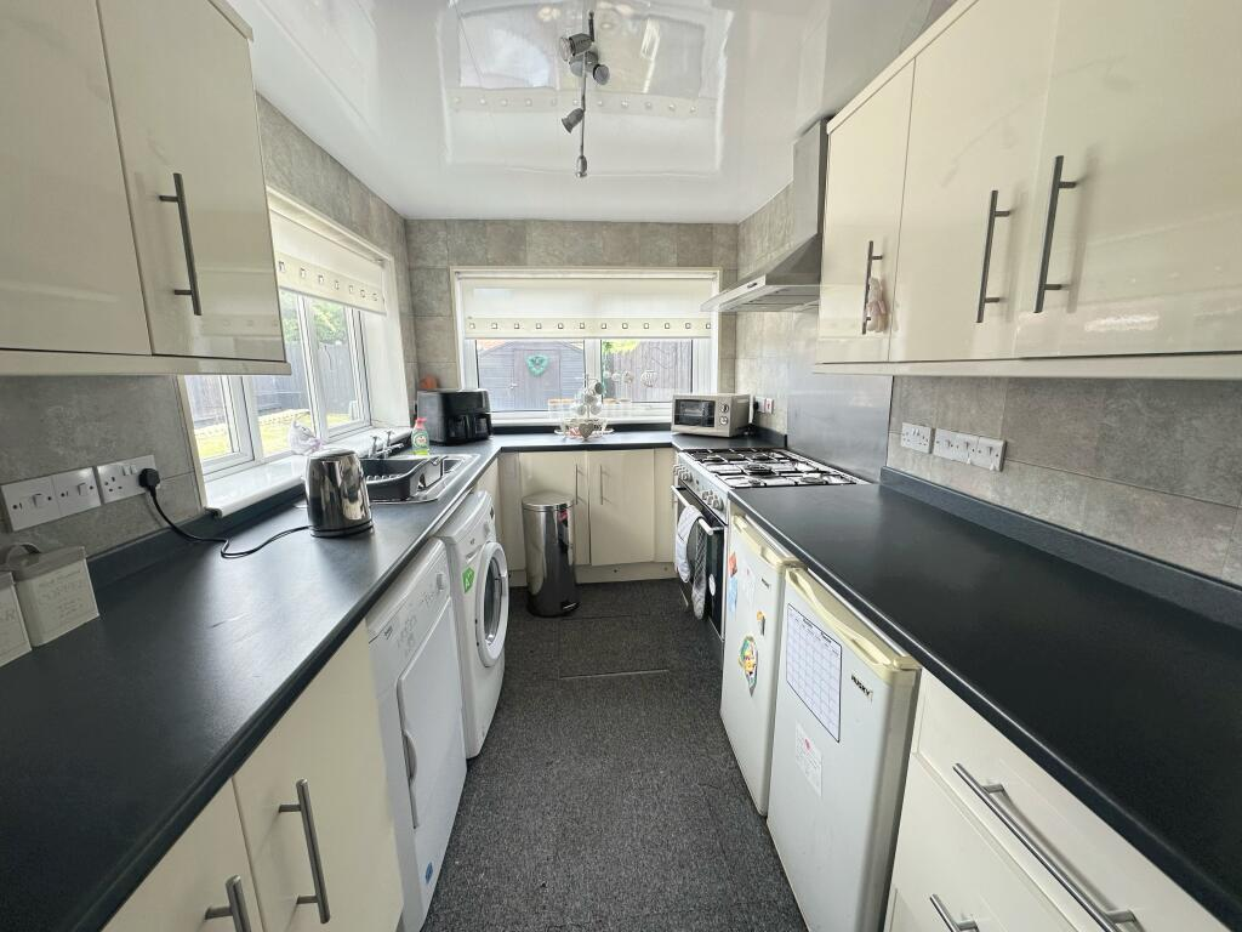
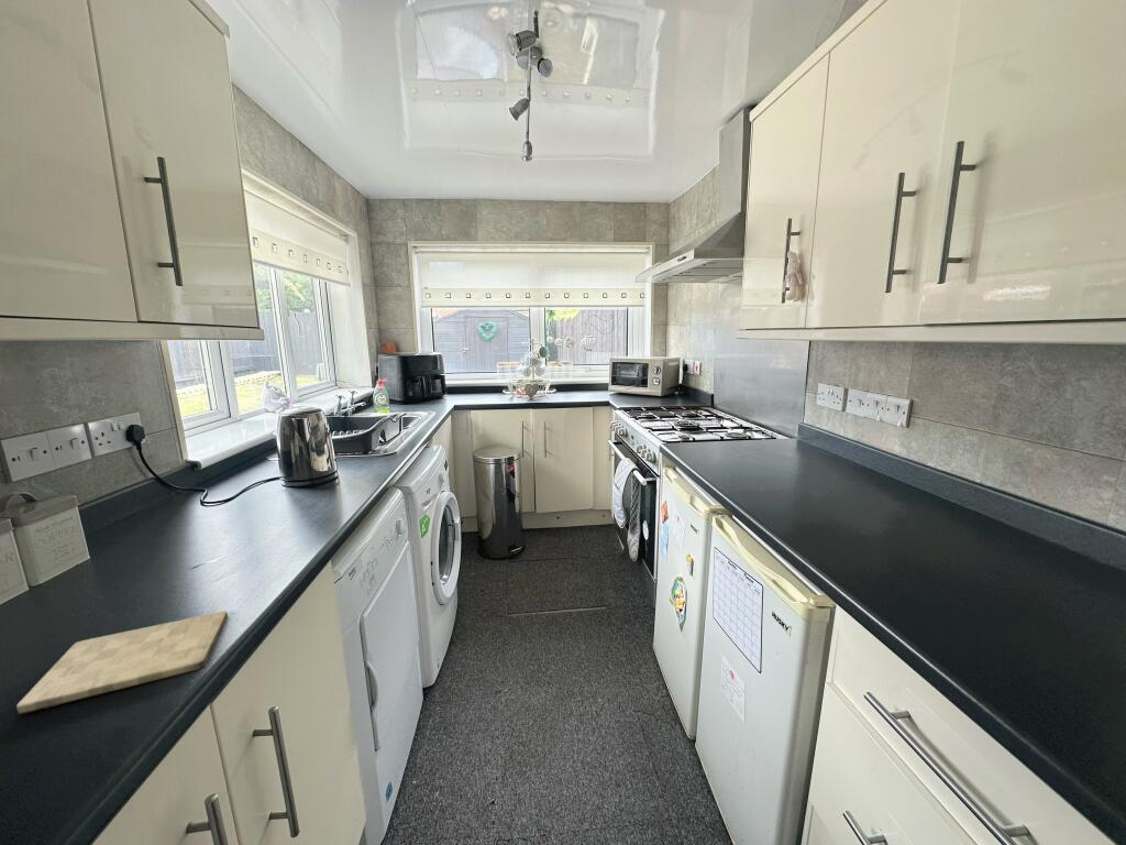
+ cutting board (137, 654)
